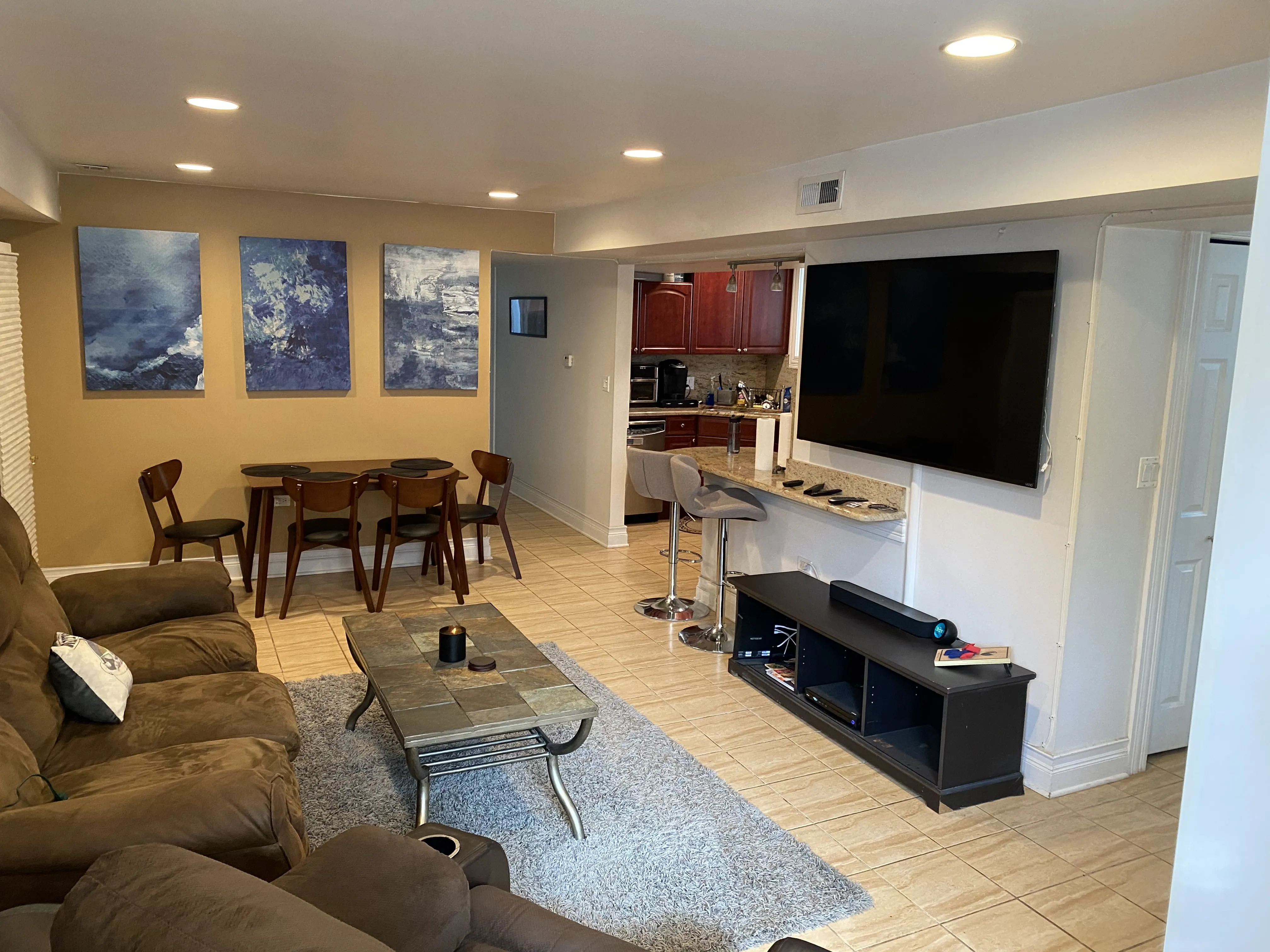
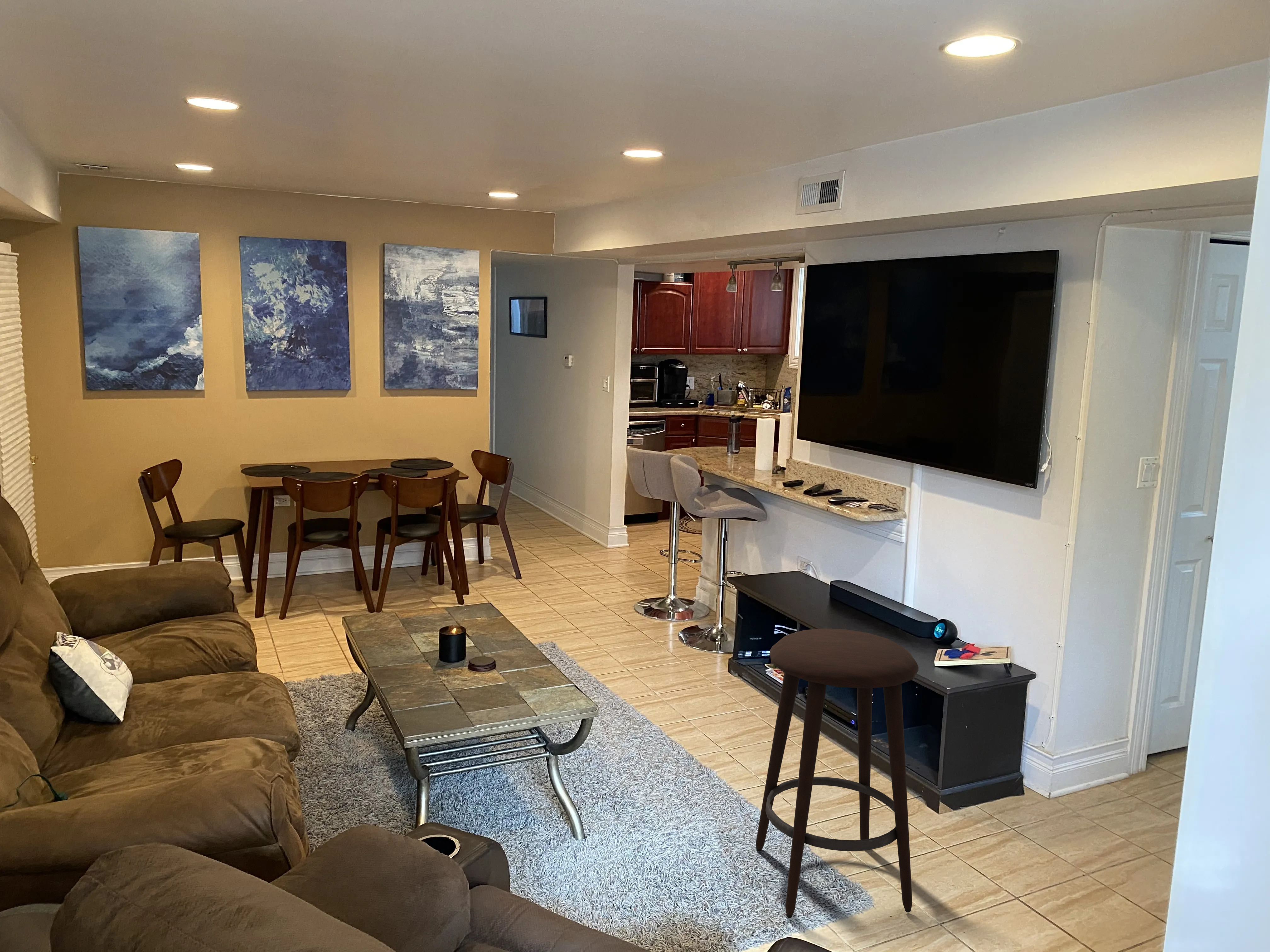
+ stool (833, 778)
